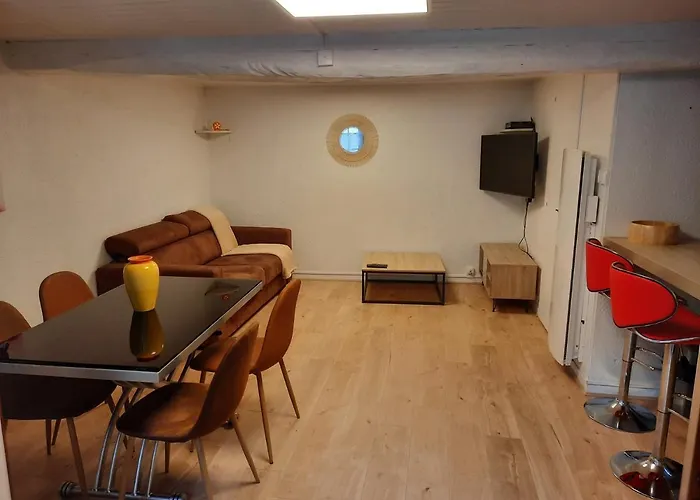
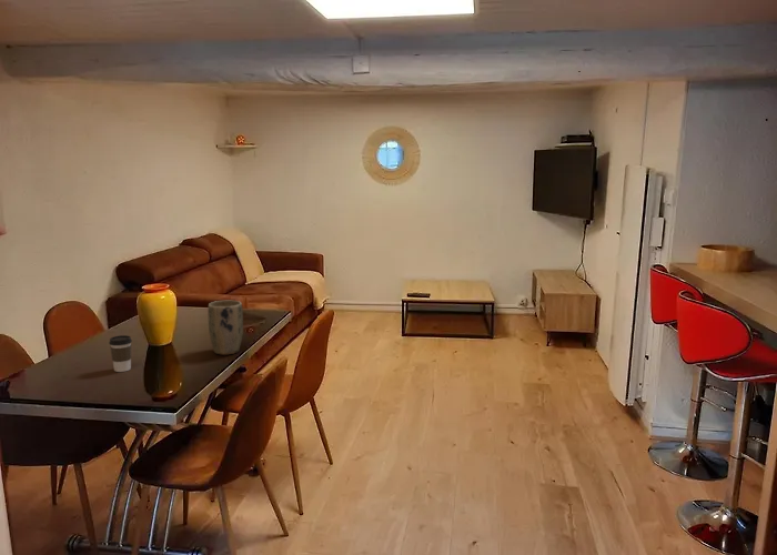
+ coffee cup (121, 353)
+ plant pot (225, 327)
